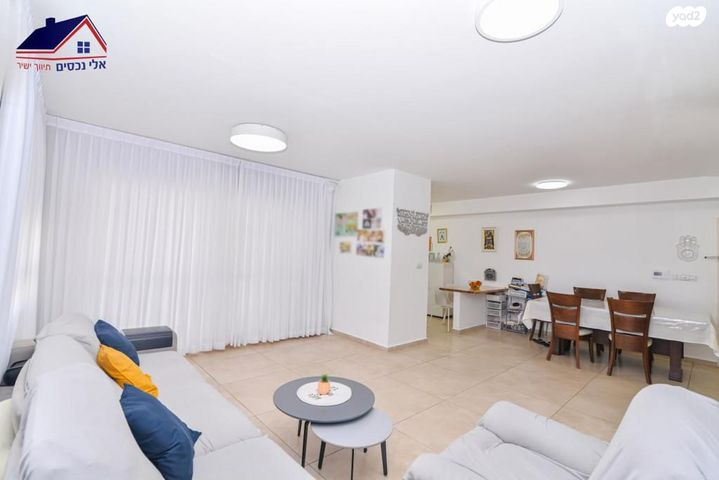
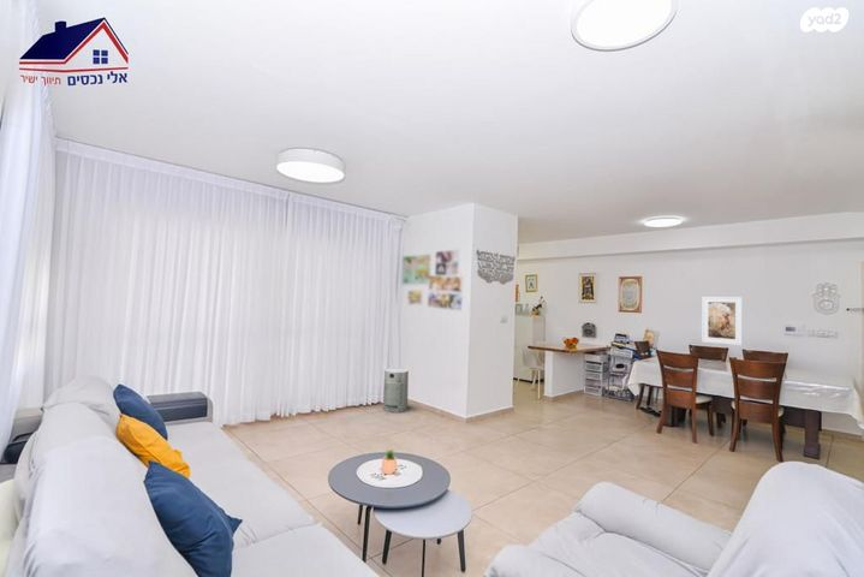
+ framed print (721, 320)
+ fan (395, 389)
